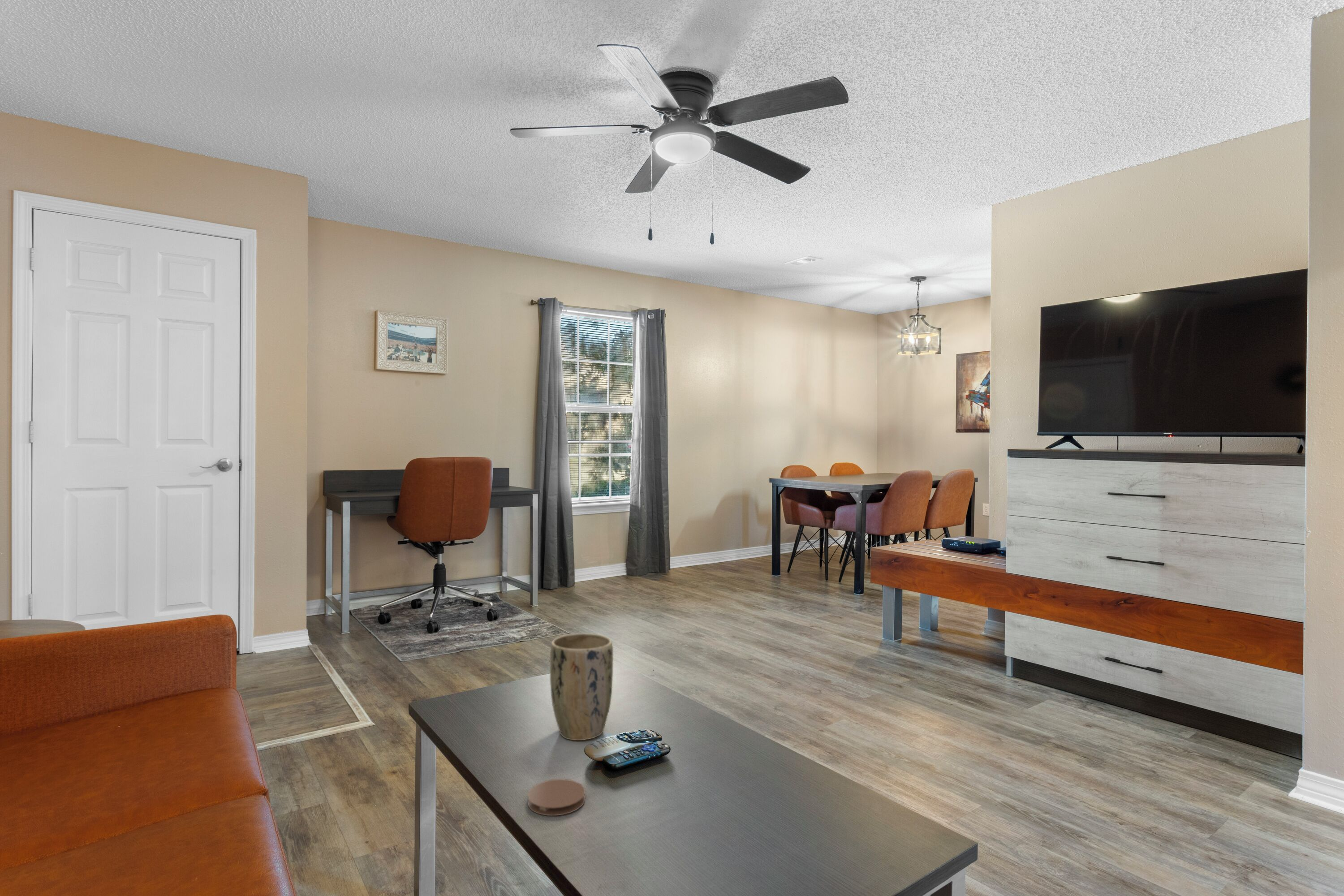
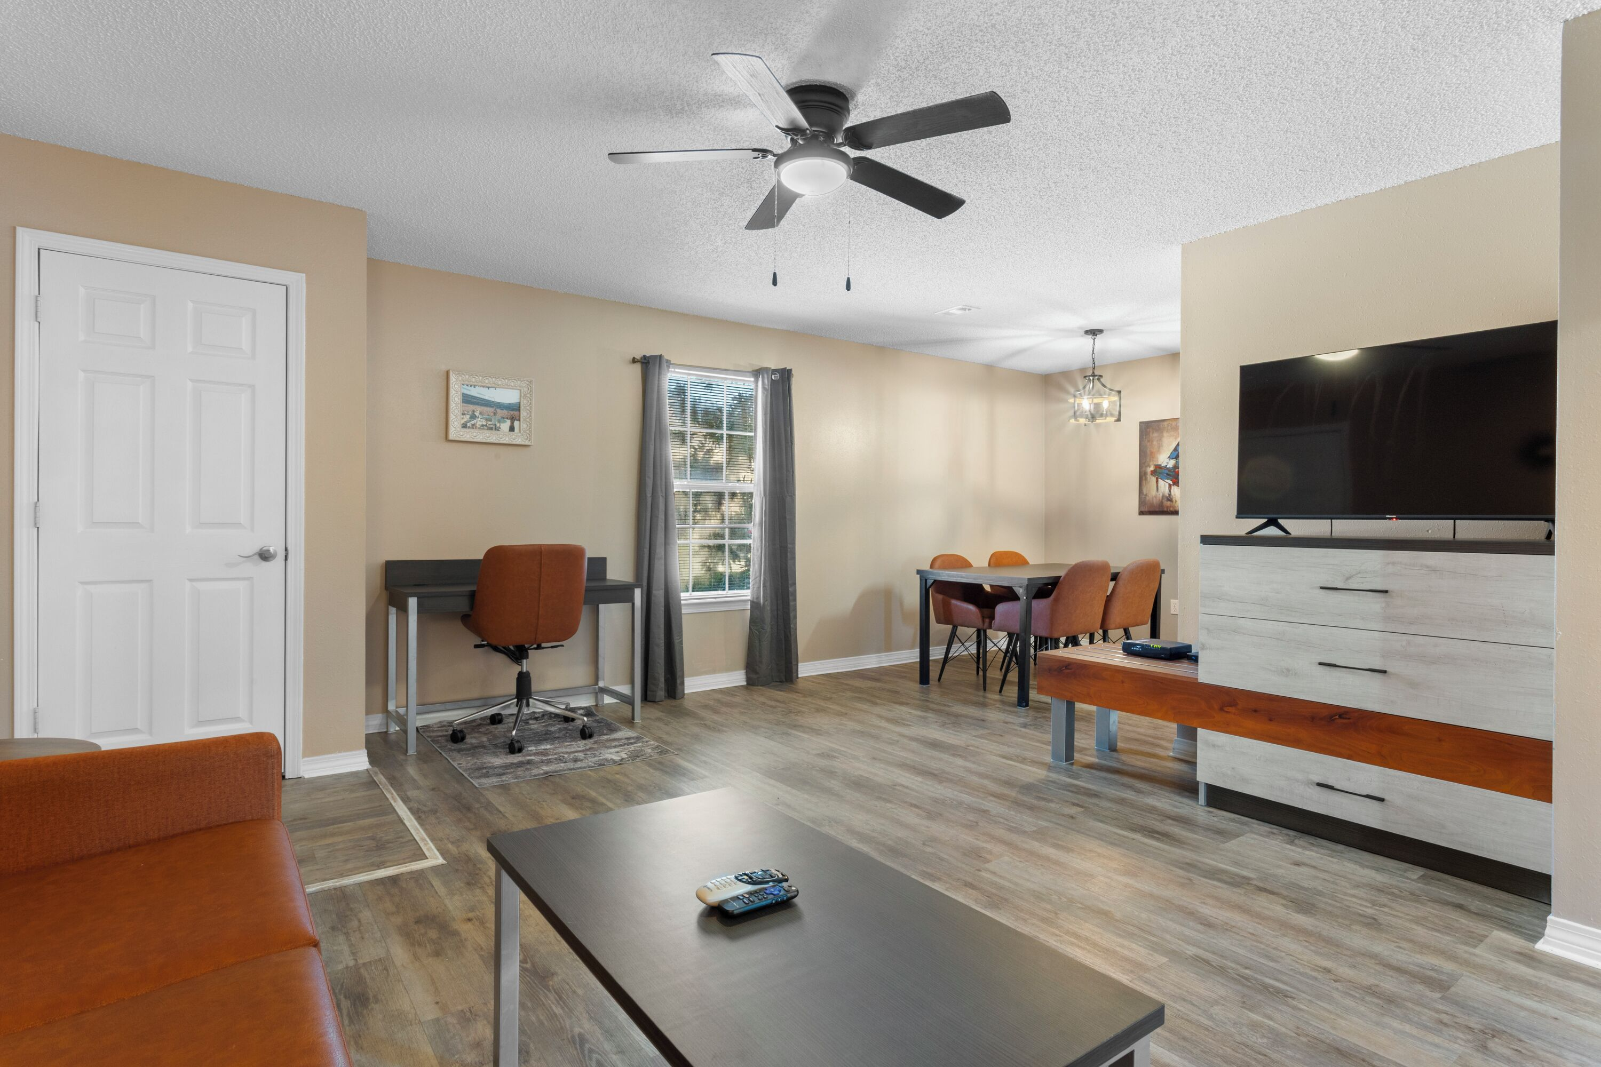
- coaster (556, 797)
- plant pot (581, 686)
